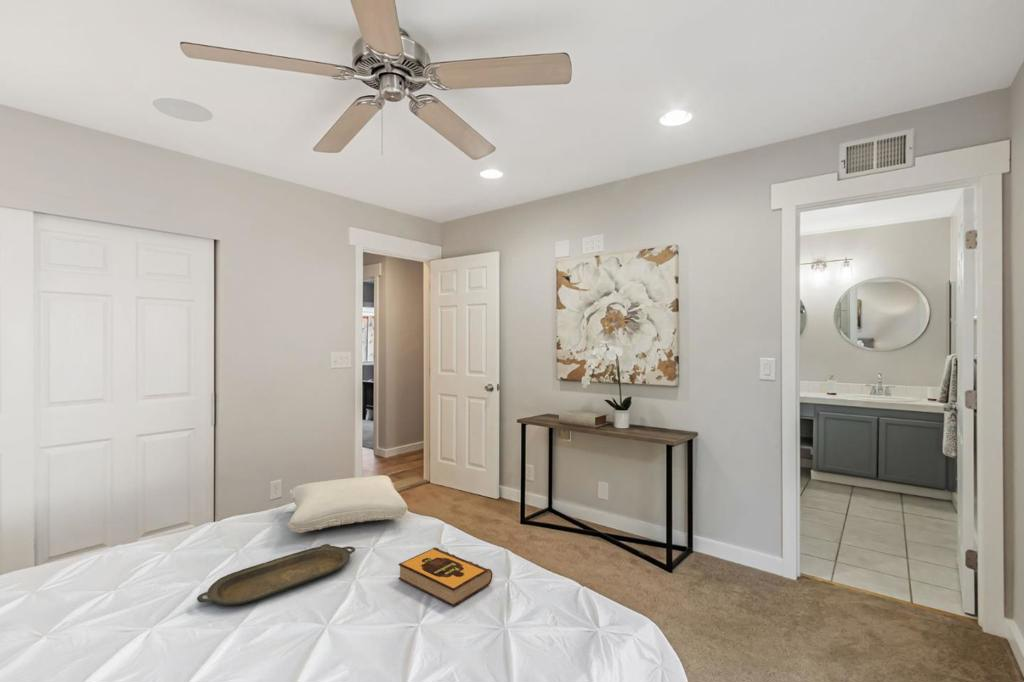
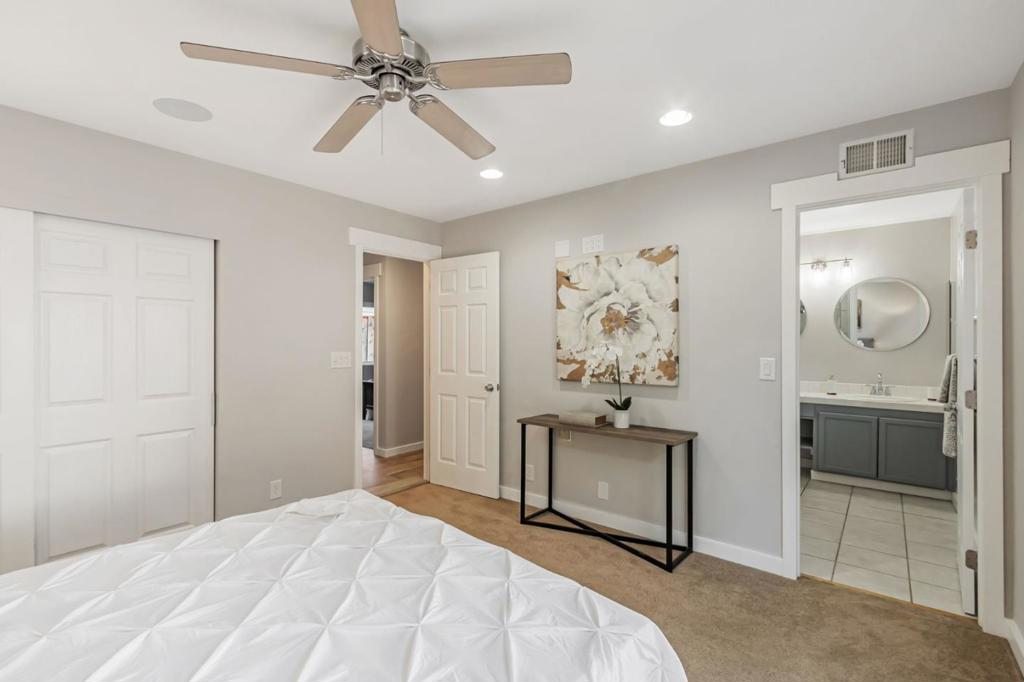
- pillow (346, 501)
- serving tray (284, 574)
- hardback book (445, 573)
